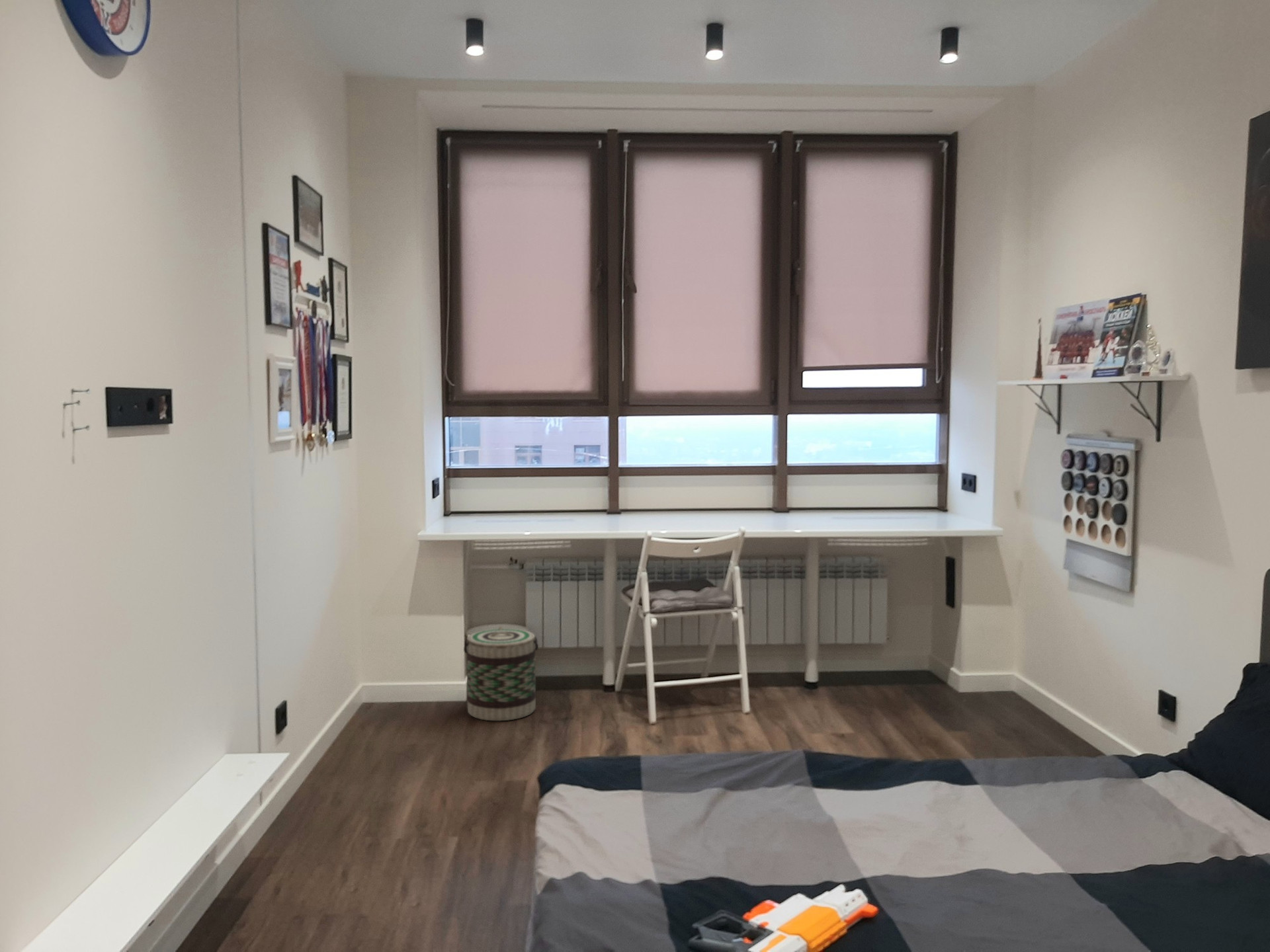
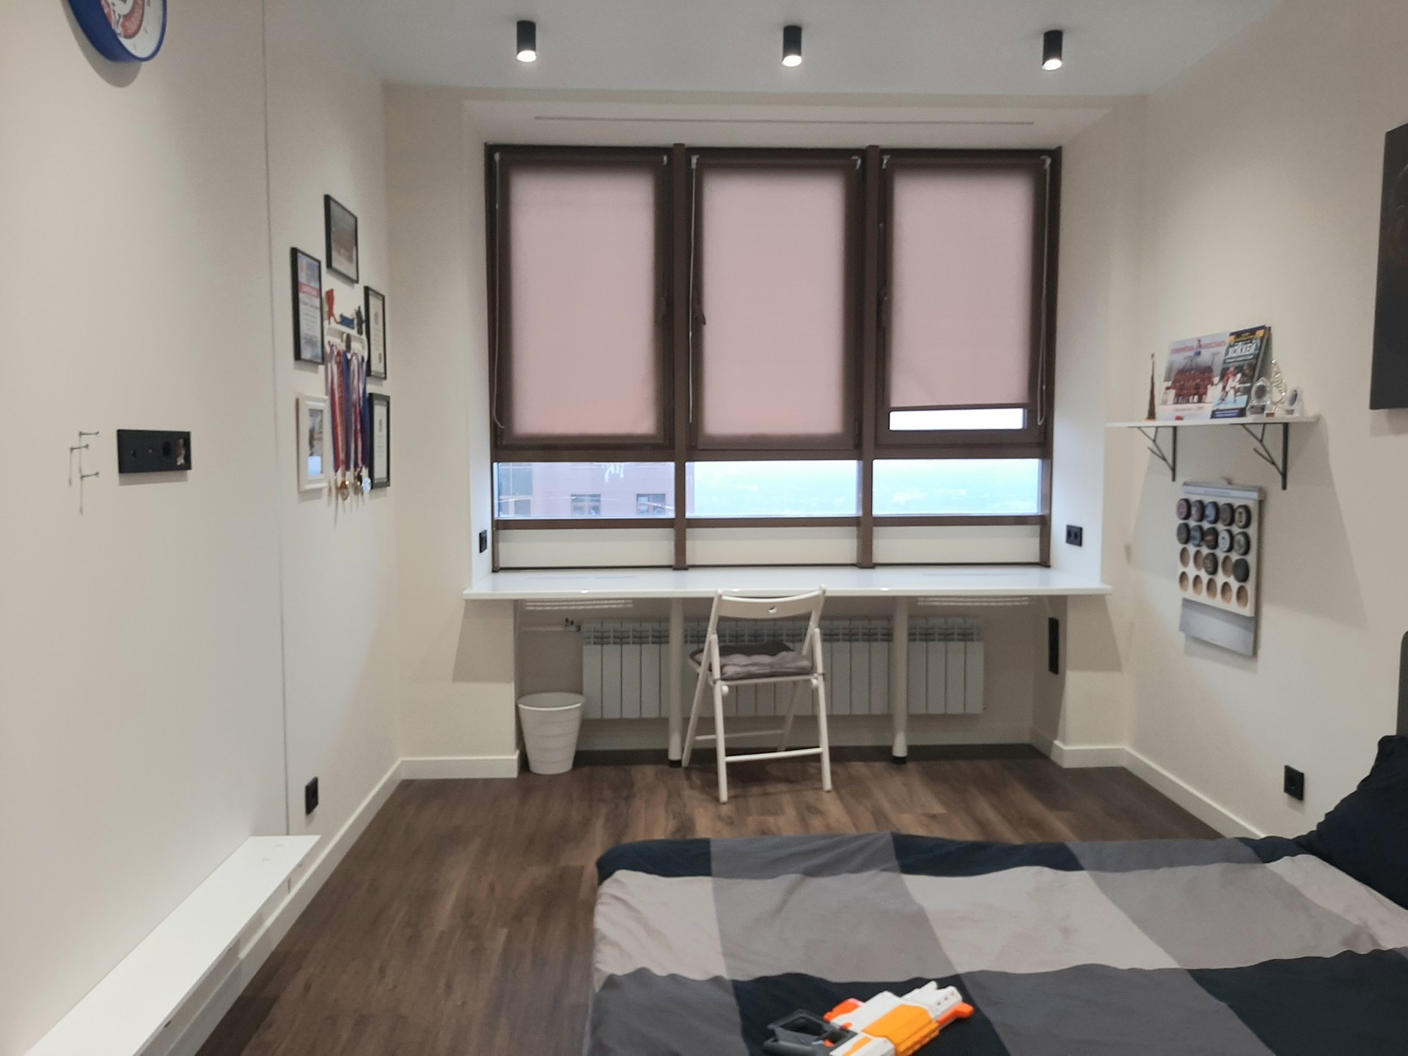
- basket (501, 670)
